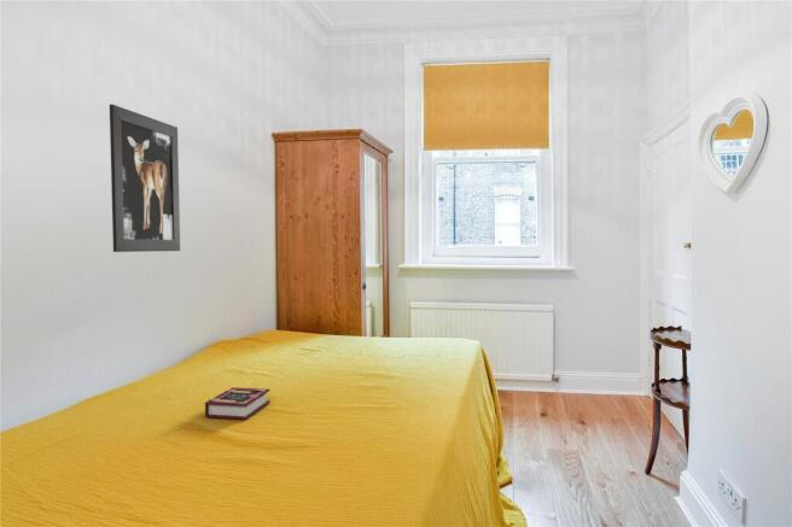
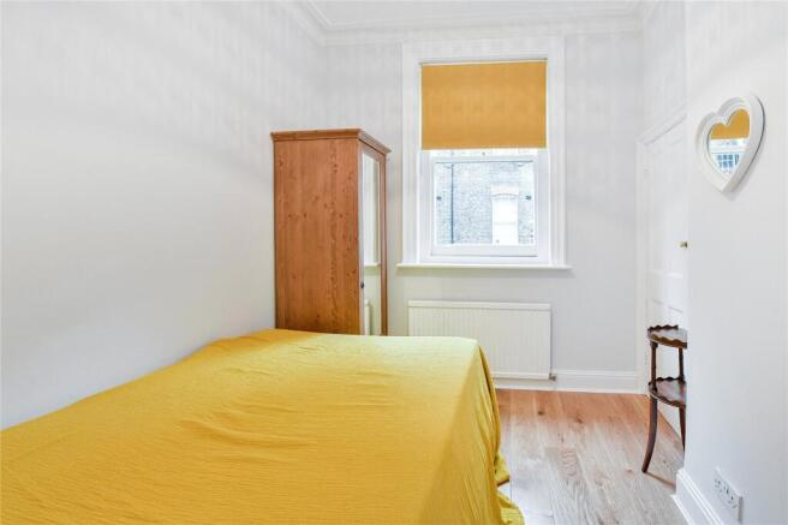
- wall art (147, 183)
- book (238, 402)
